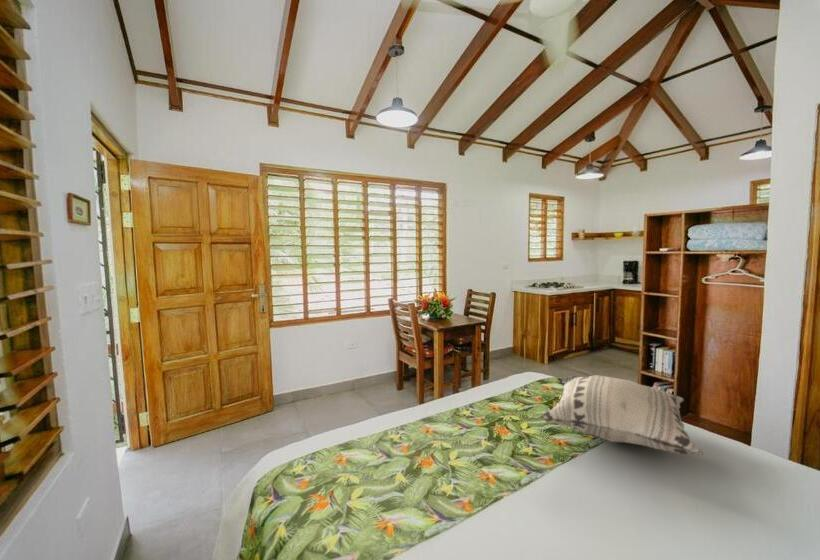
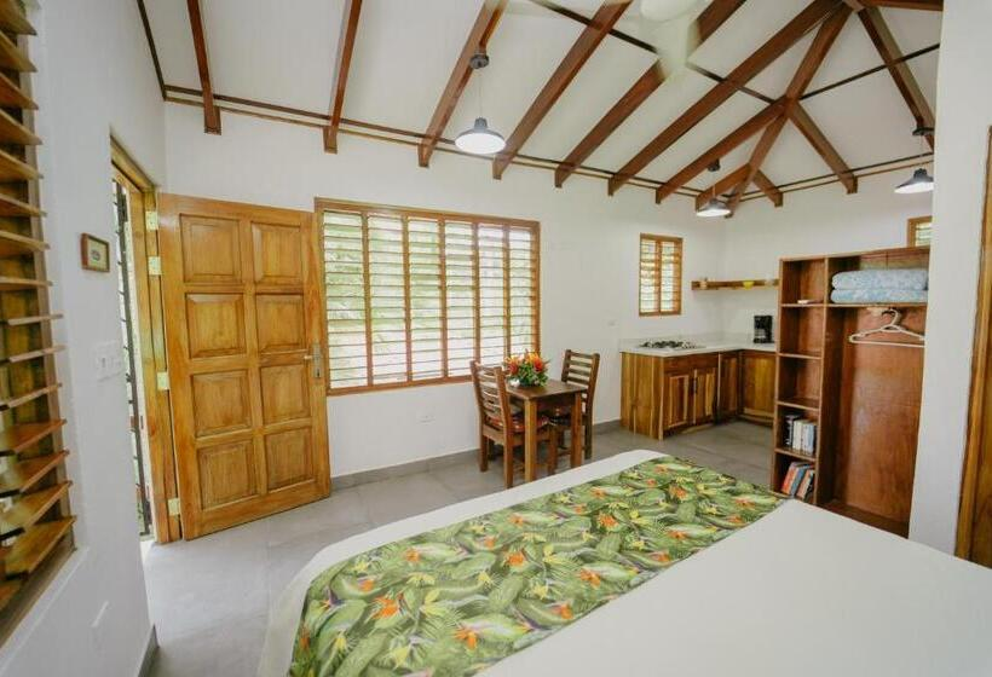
- decorative pillow (615, 407)
